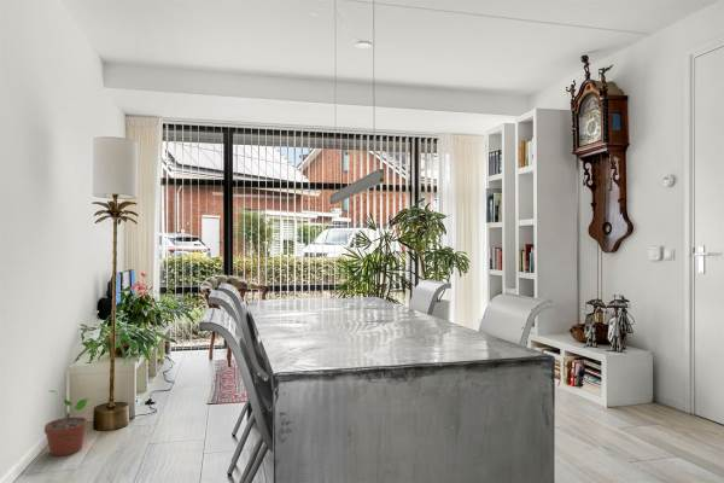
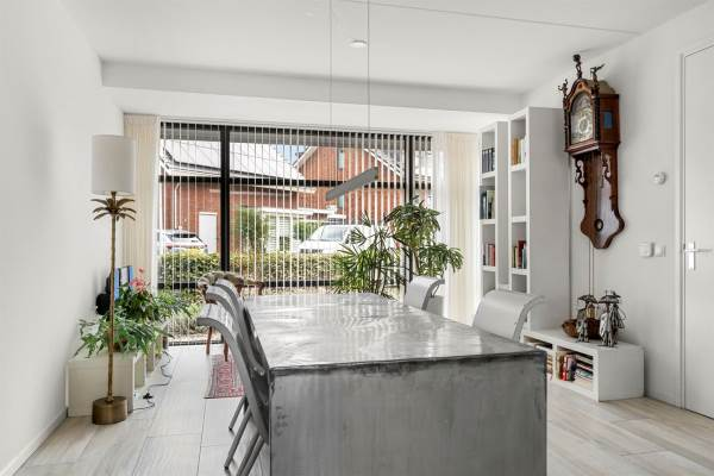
- potted plant (65, 418)
